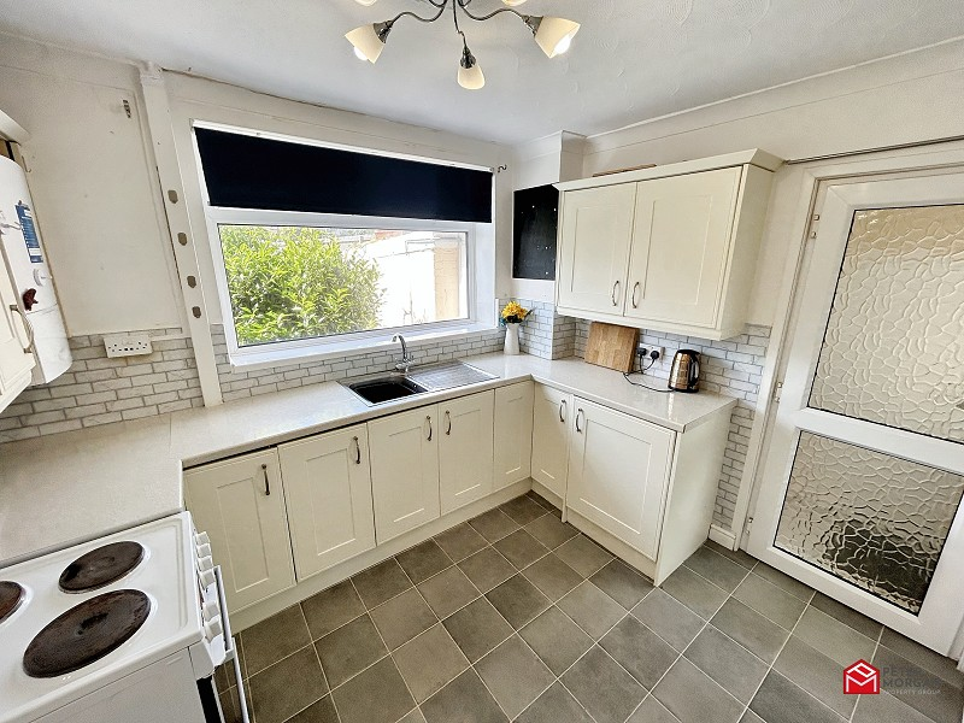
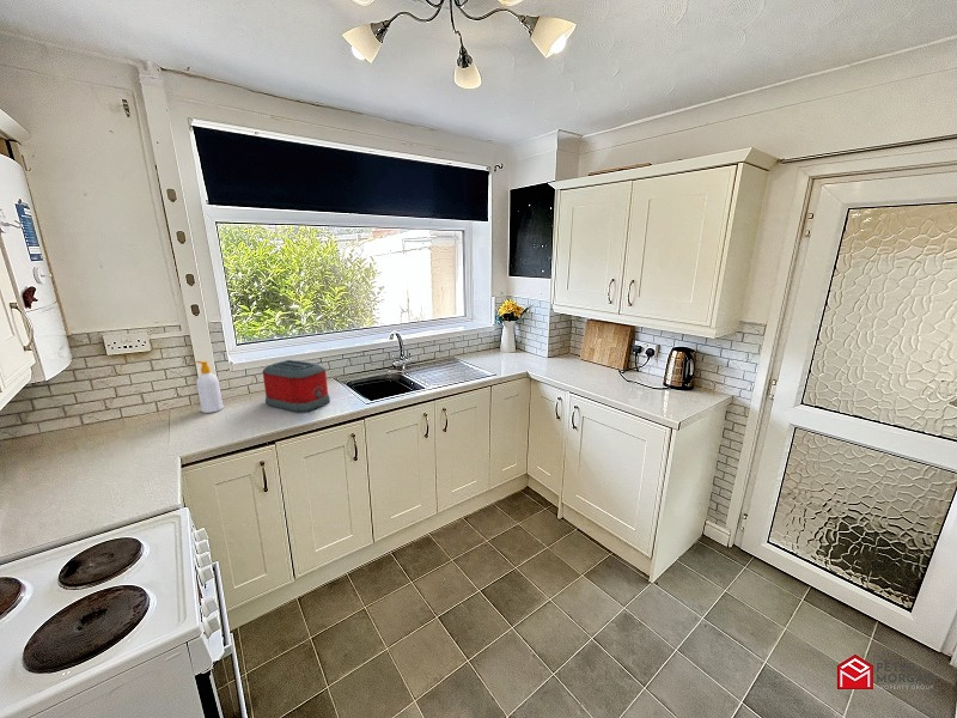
+ soap bottle (207, 385)
+ toaster (294, 382)
